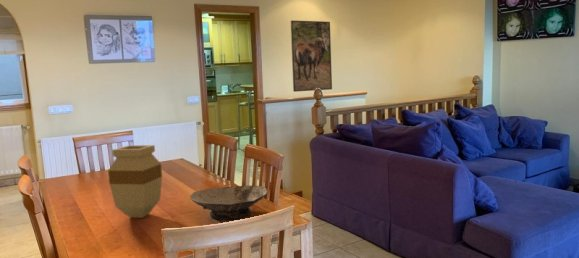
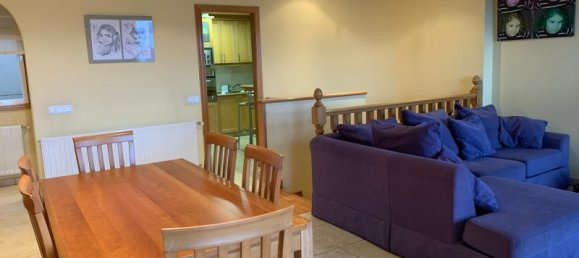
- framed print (311, 56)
- vase (136, 181)
- bowl (229, 203)
